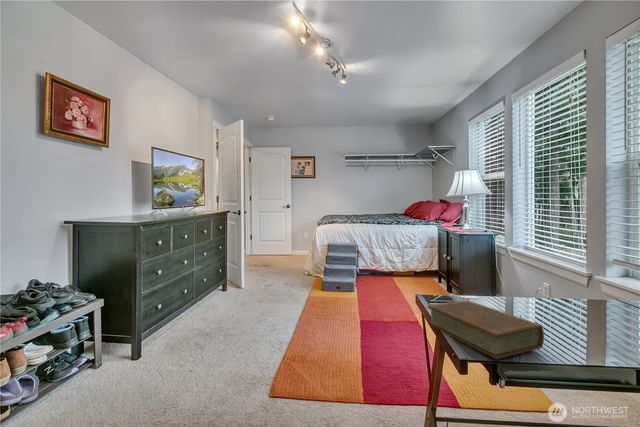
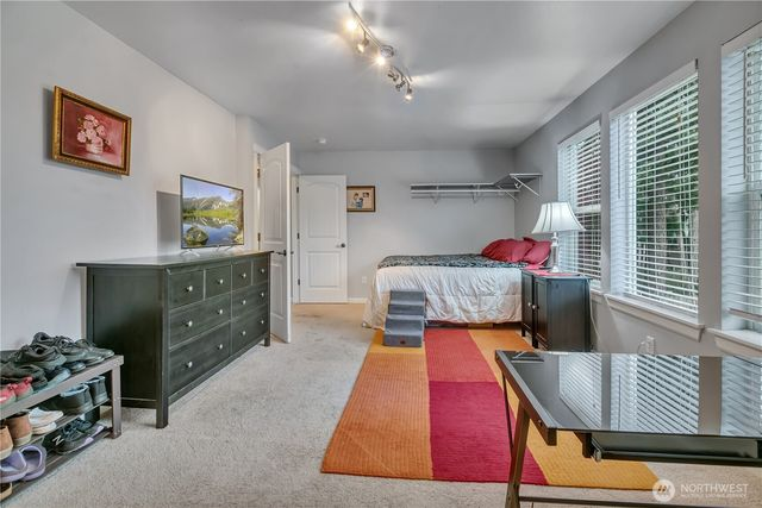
- book (480, 324)
